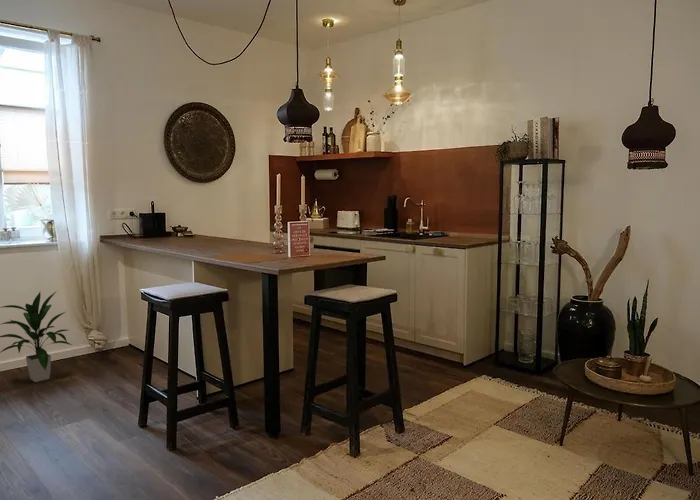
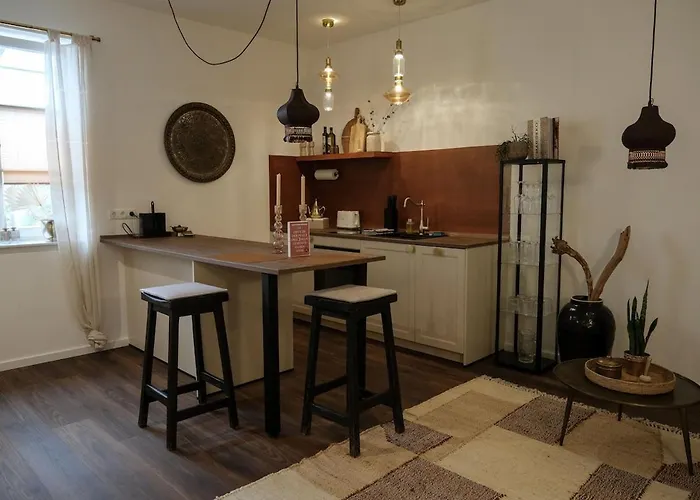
- indoor plant (35, 336)
